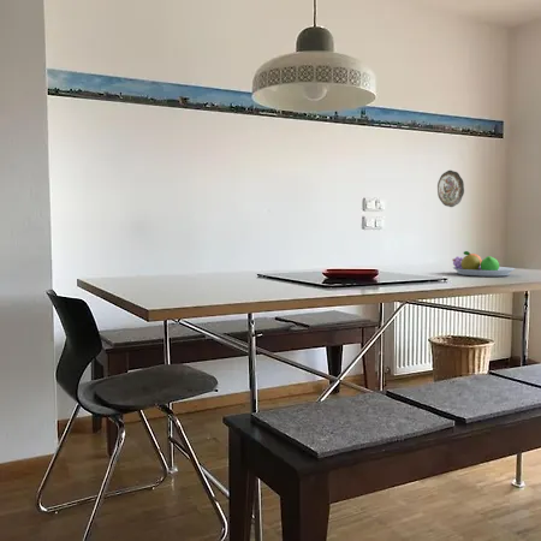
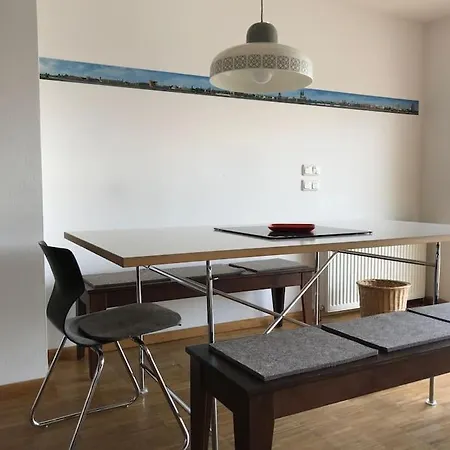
- fruit bowl (482, 262)
- decorative plate (450, 189)
